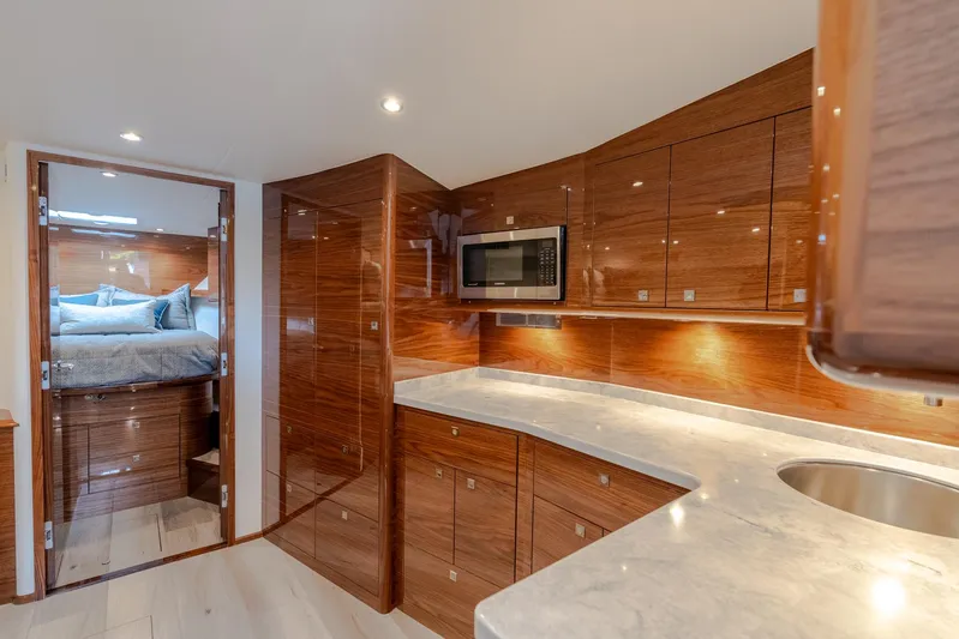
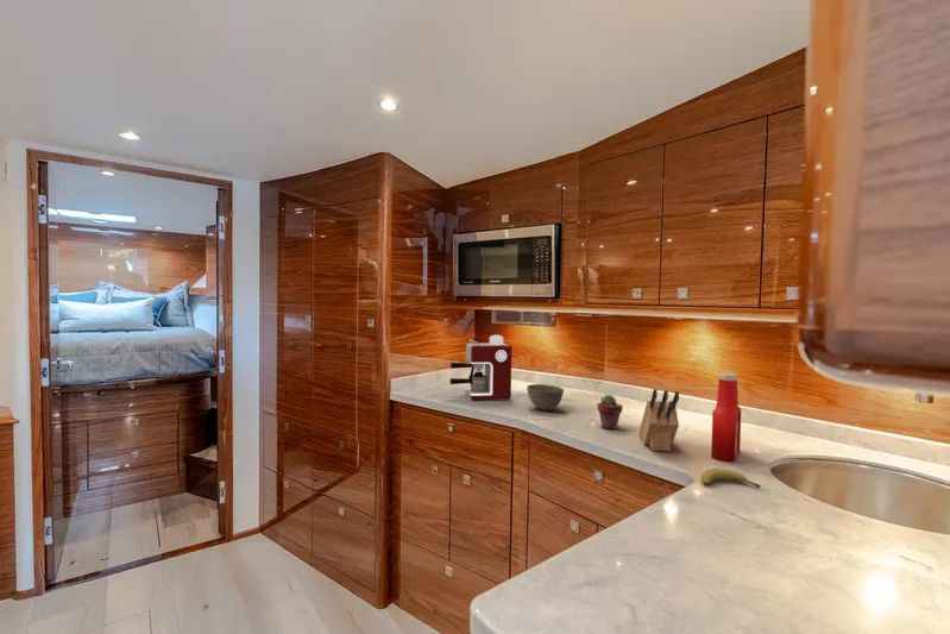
+ knife block (659, 414)
+ fruit (725, 477)
+ potted succulent (609, 410)
+ coffee maker (478, 365)
+ soap bottle (726, 414)
+ bowl (545, 397)
